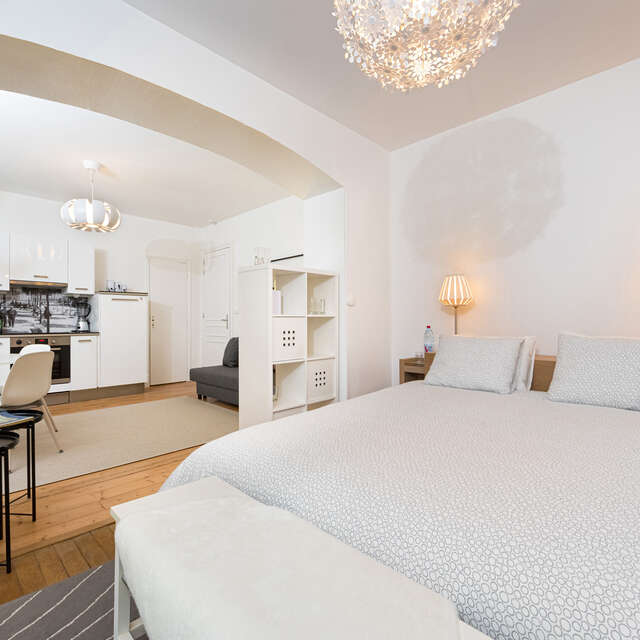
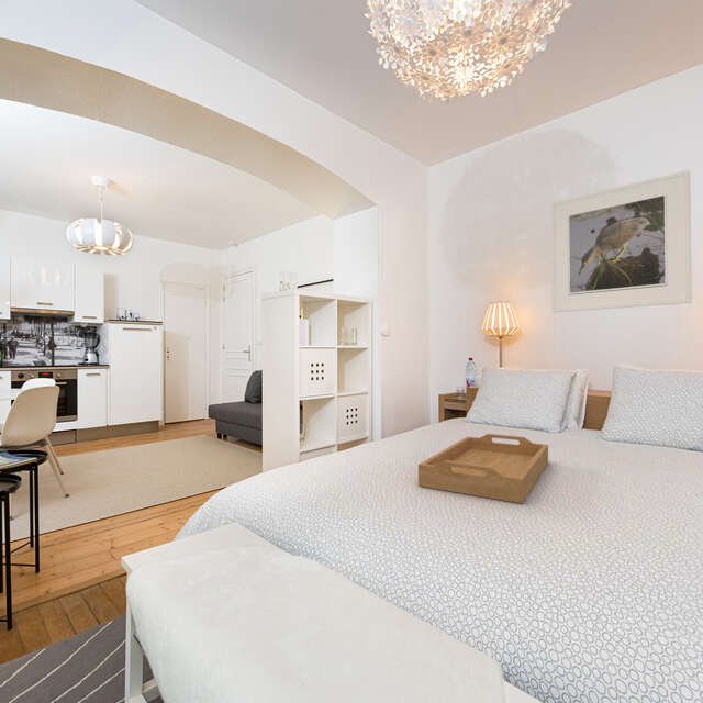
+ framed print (614, 248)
+ serving tray (489, 460)
